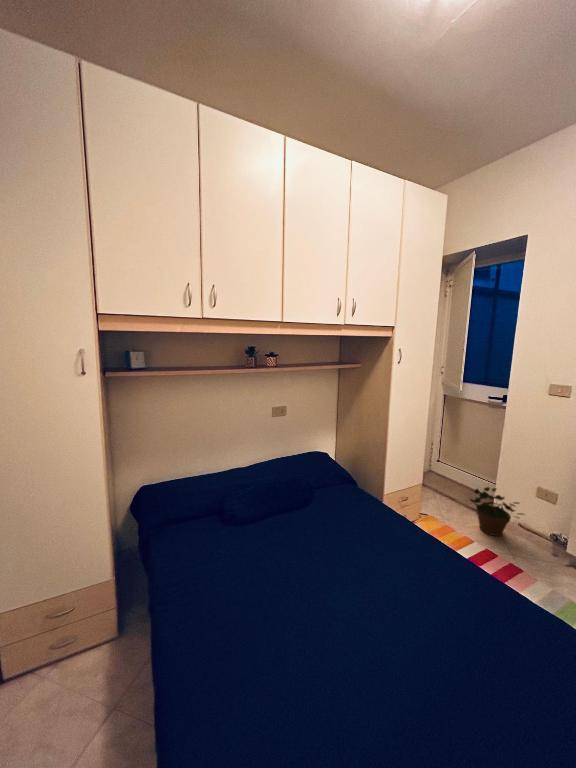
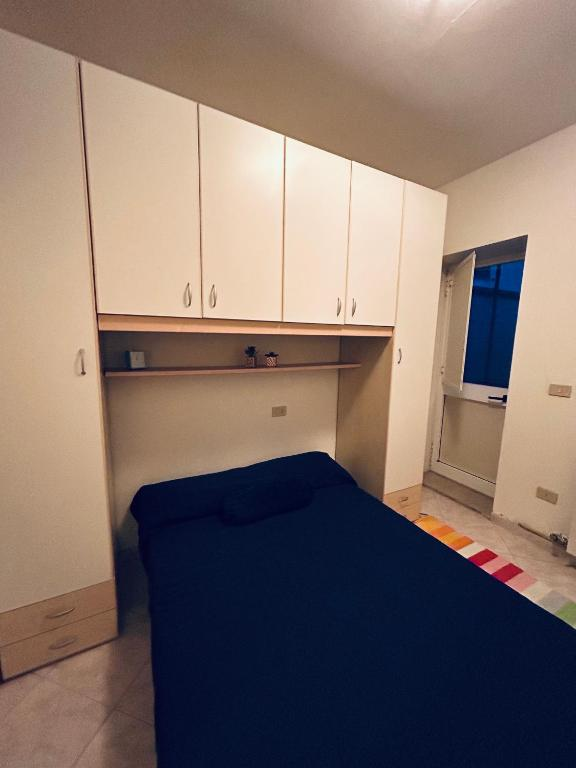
- potted plant (497, 513)
